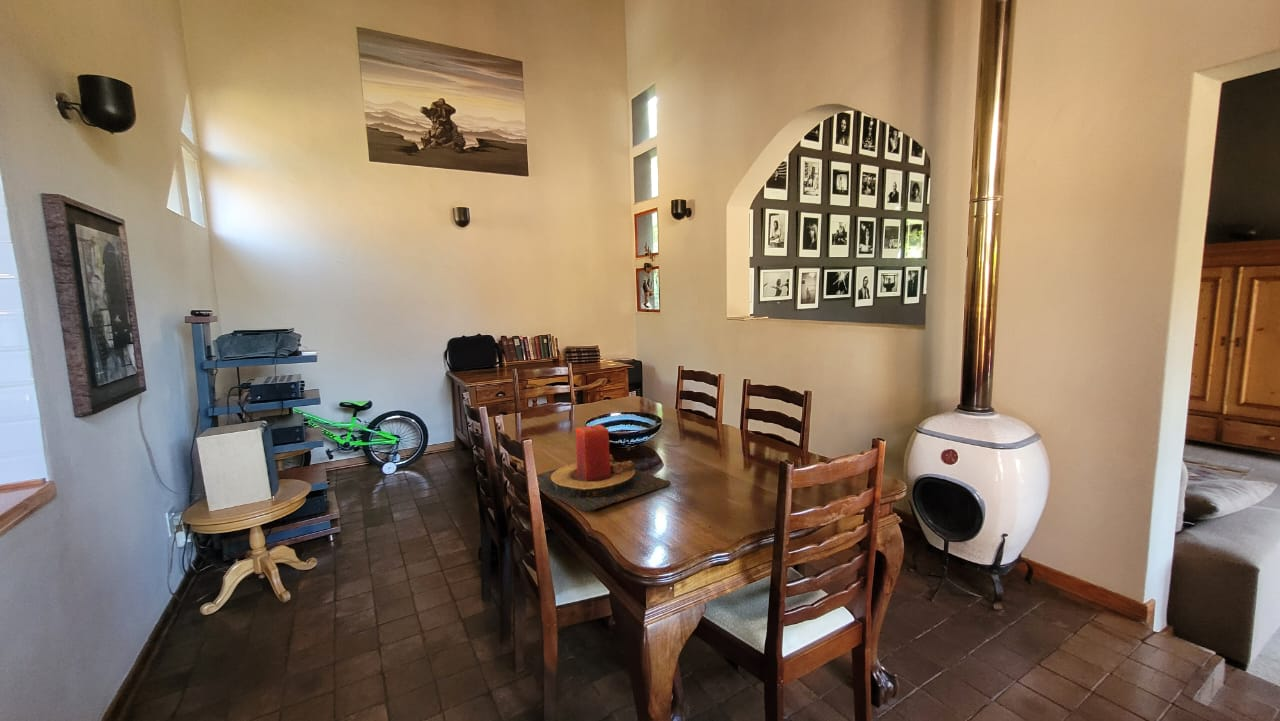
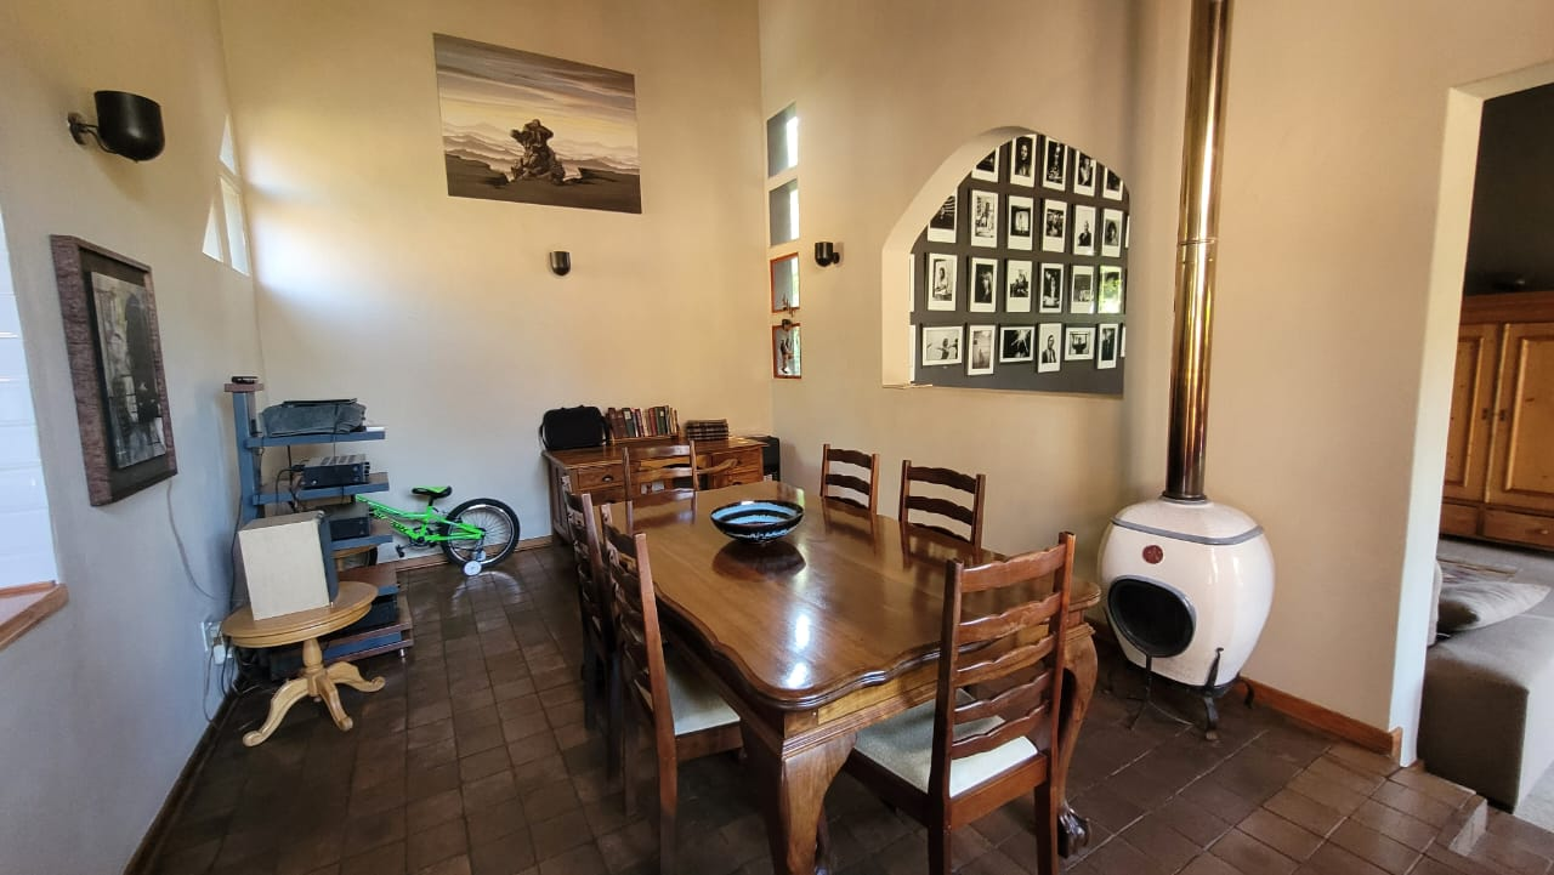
- candle (592, 453)
